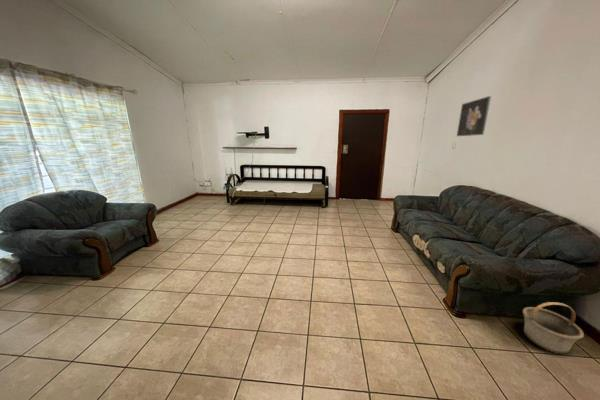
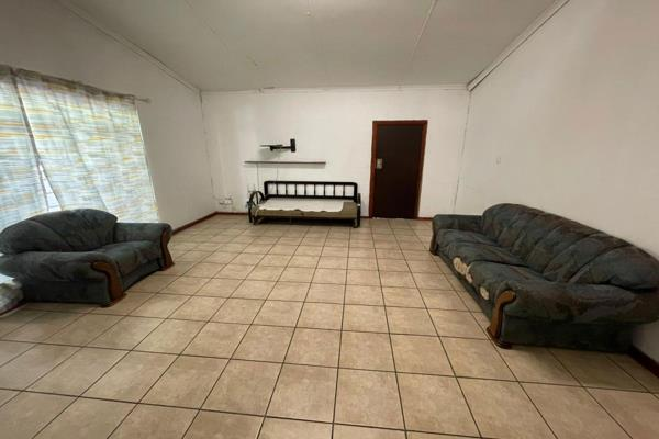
- basket (550, 322)
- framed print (472, 118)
